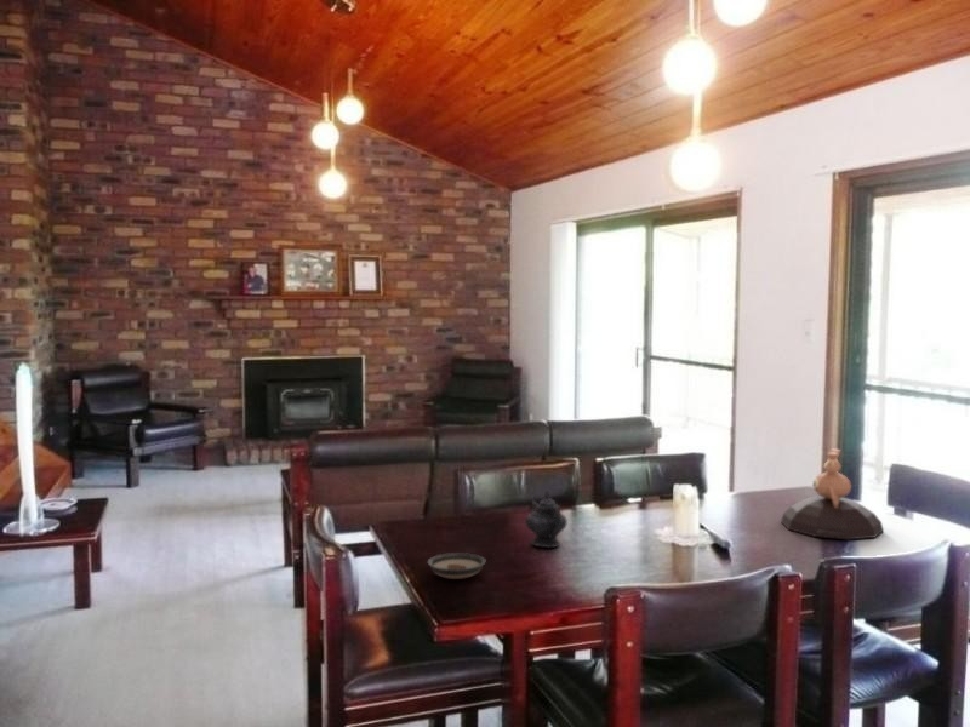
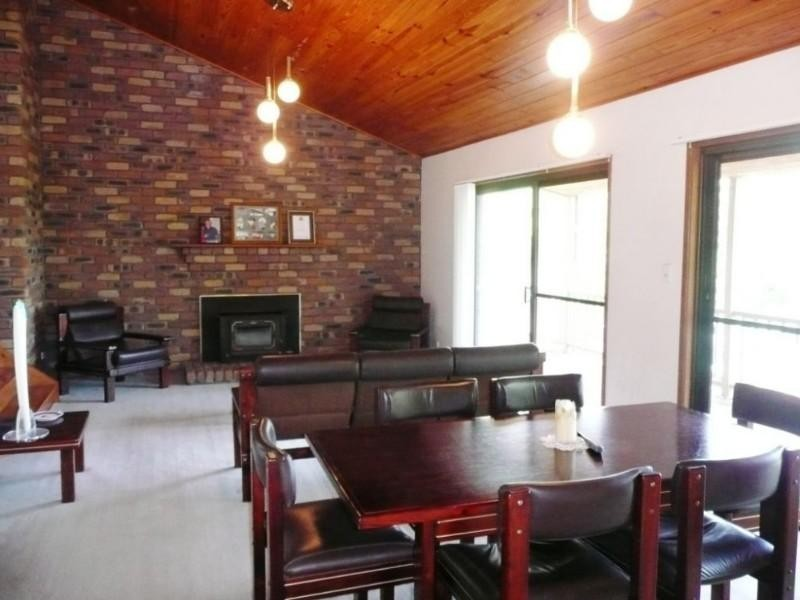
- teapot (544, 516)
- saucer (456, 567)
- decorative bowl (832, 488)
